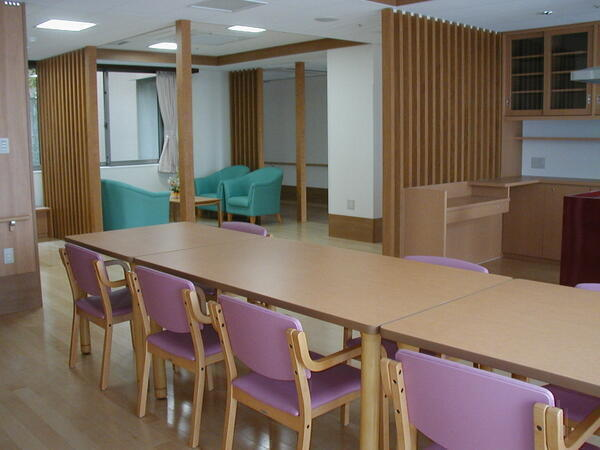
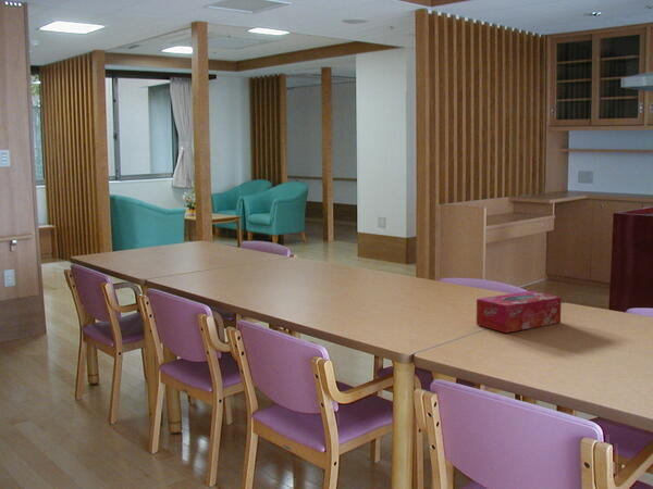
+ tissue box (518, 311)
